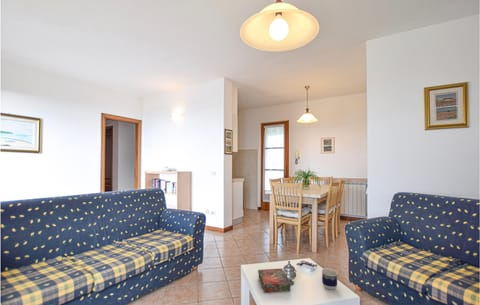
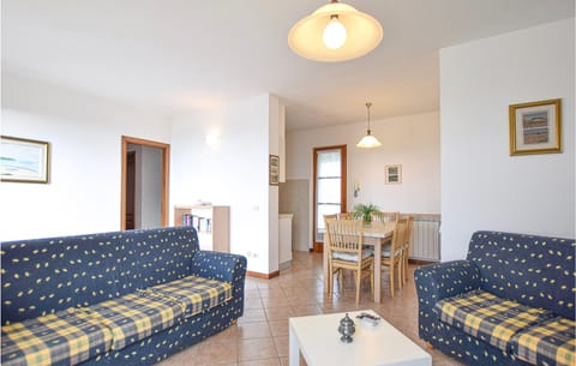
- book (273, 279)
- cup (329, 278)
